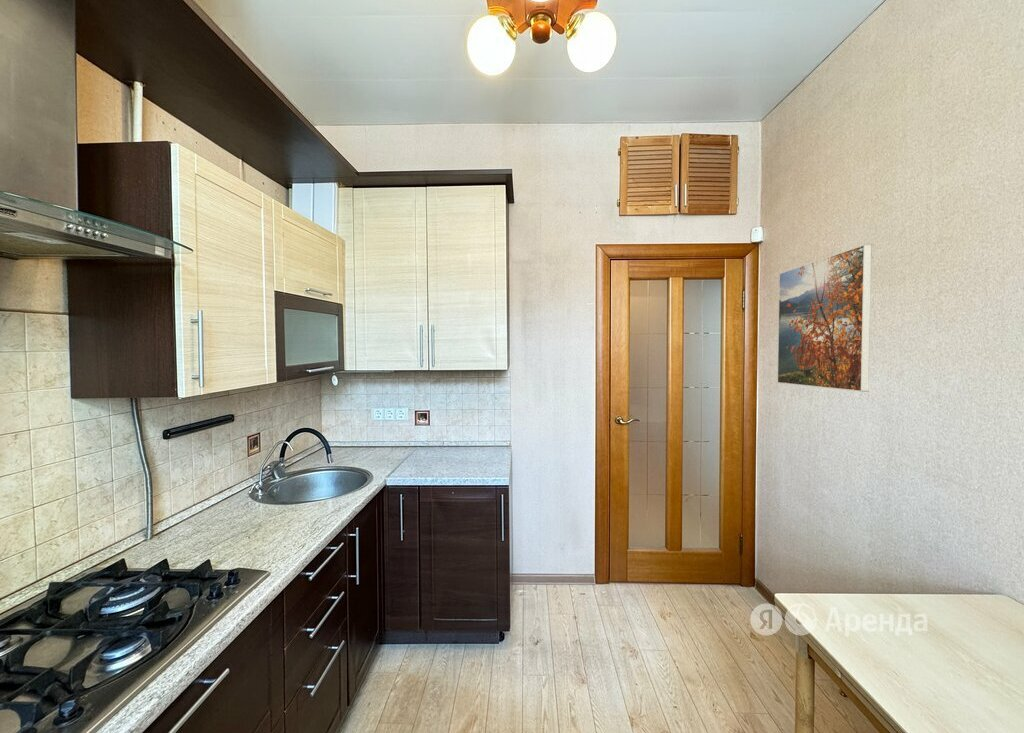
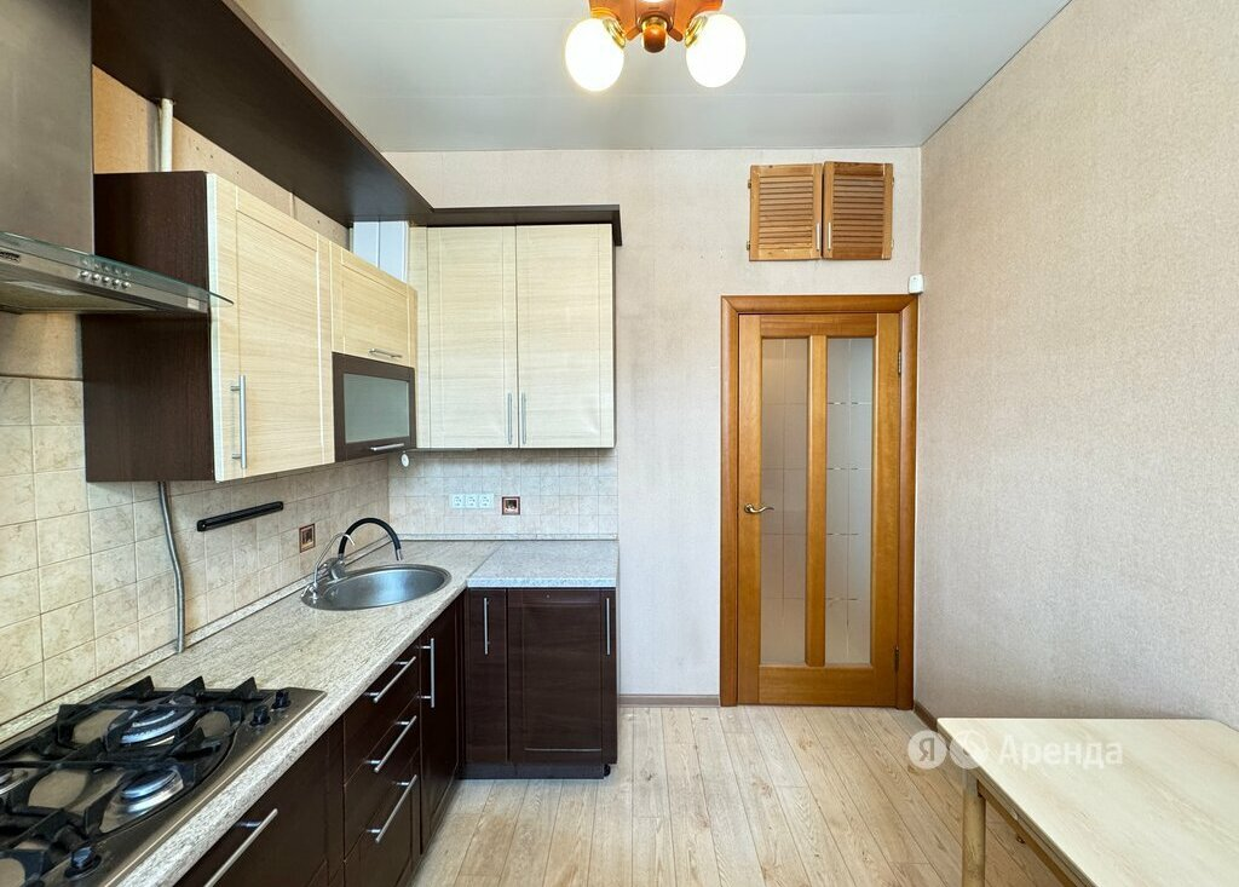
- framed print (817, 324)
